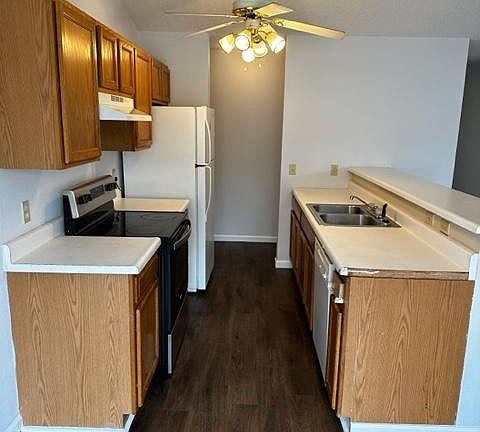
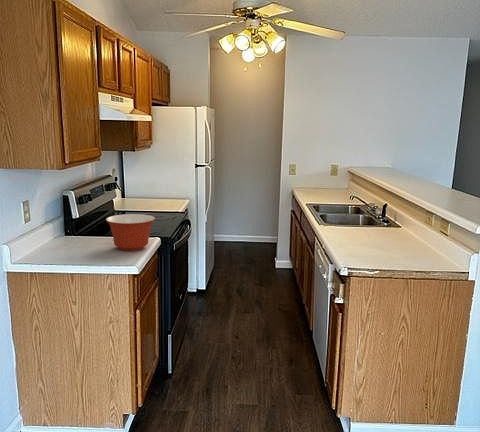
+ mixing bowl (131, 233)
